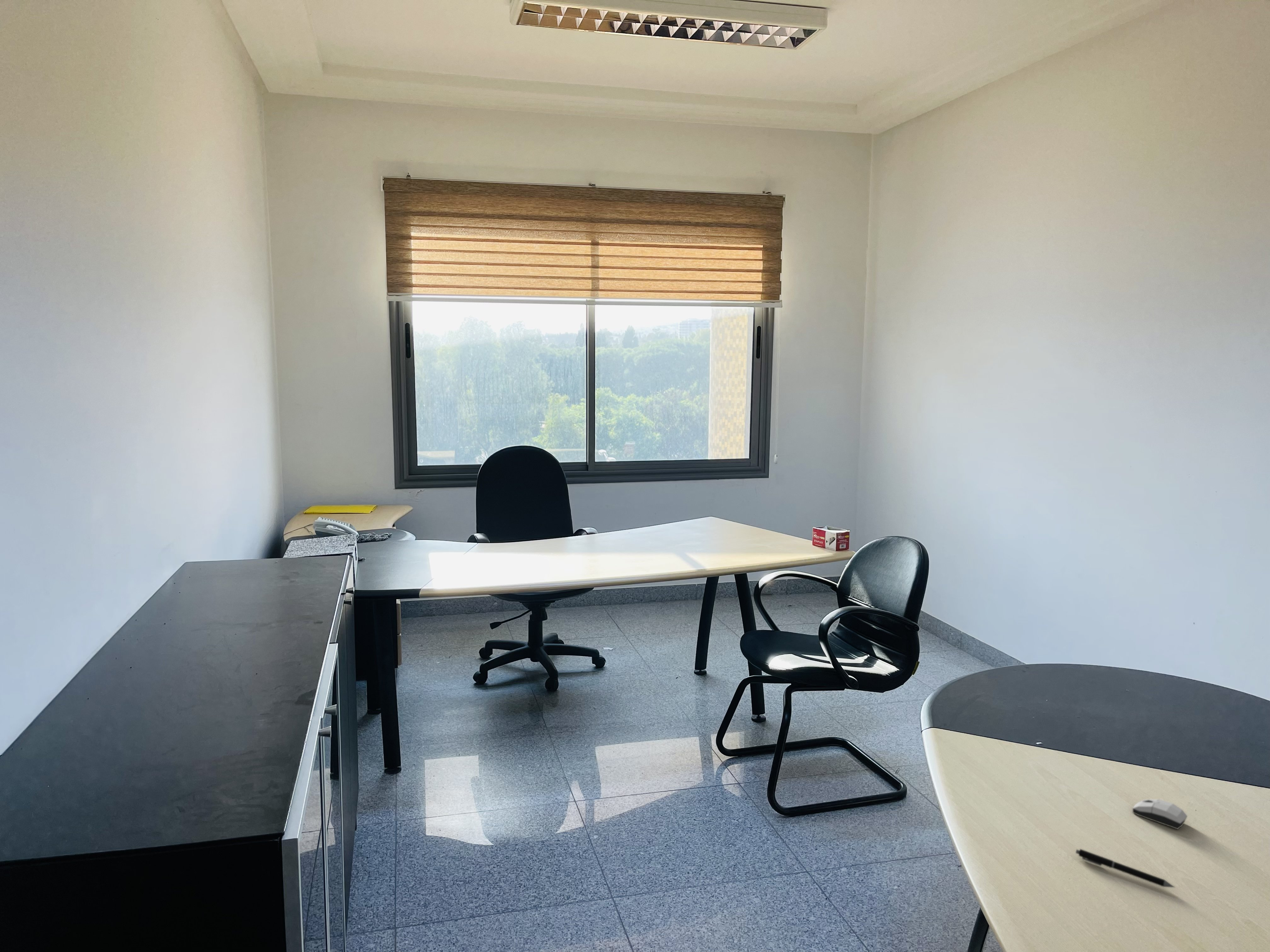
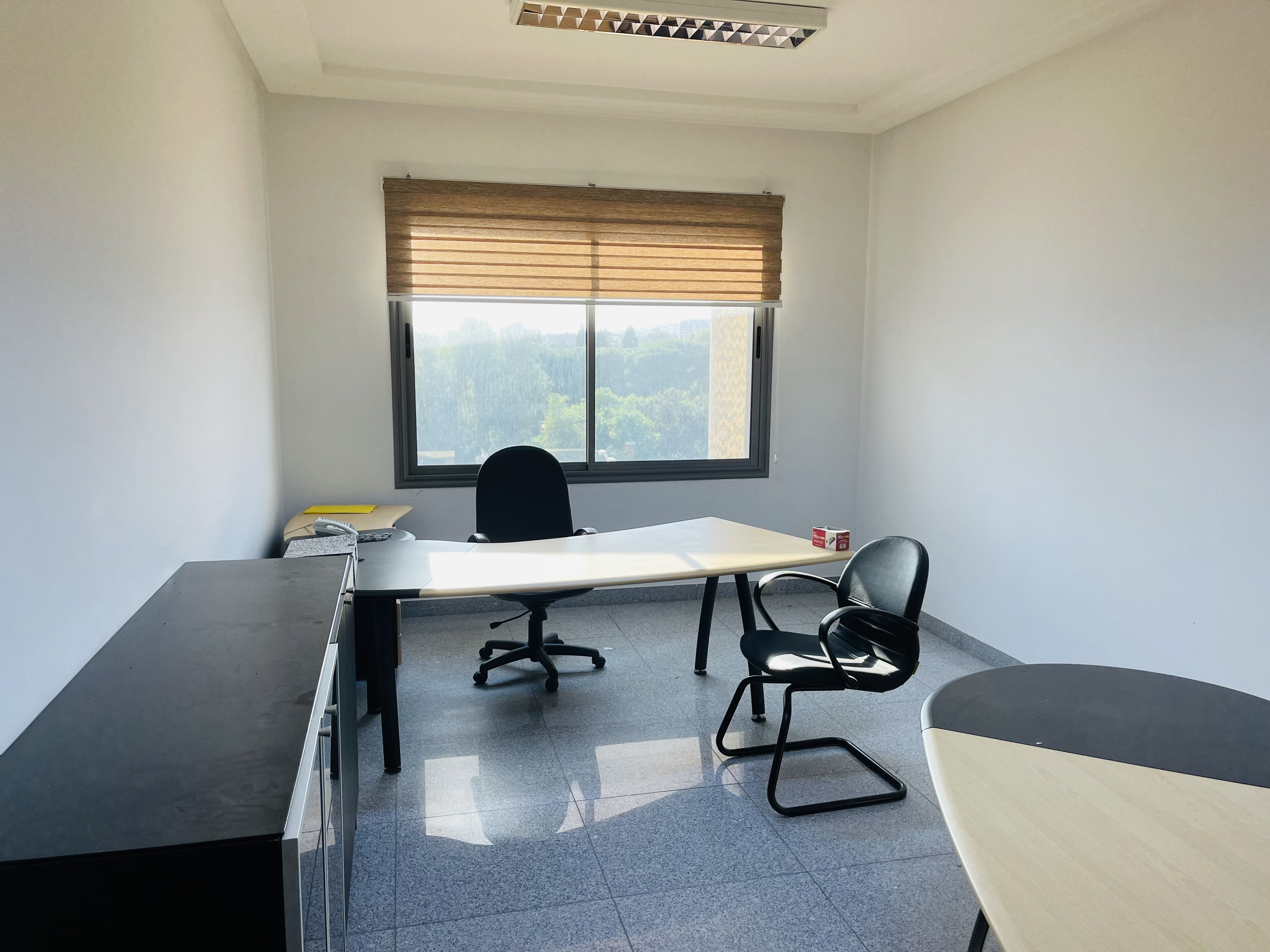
- pen (1124, 868)
- computer mouse (1160, 810)
